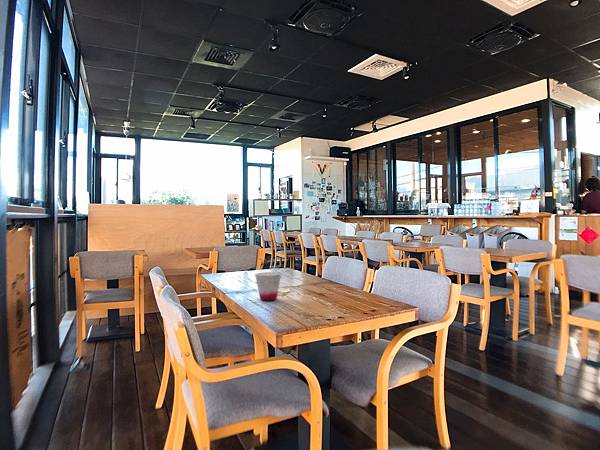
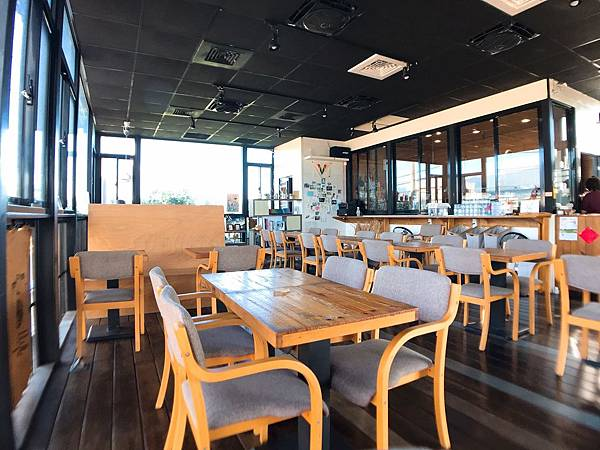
- cup (268, 286)
